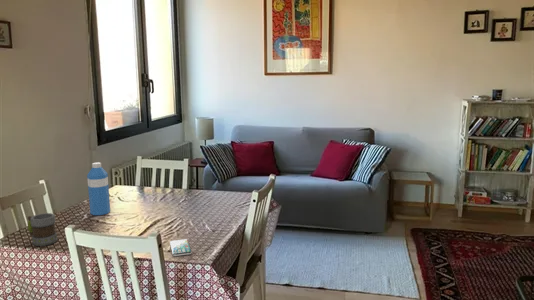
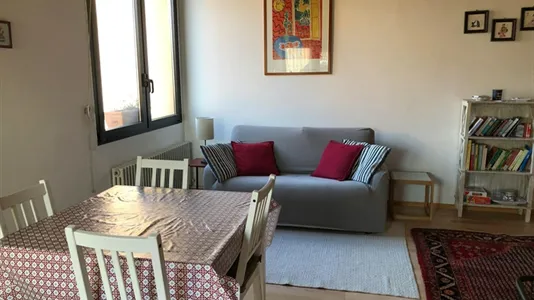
- water bottle (98, 188)
- mug (40, 228)
- smartphone (180, 247)
